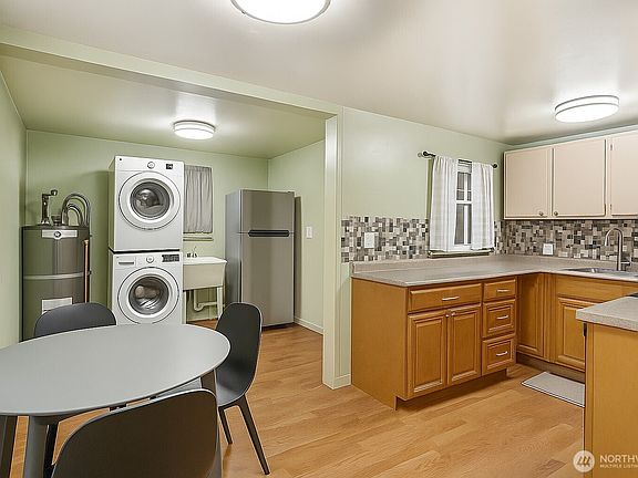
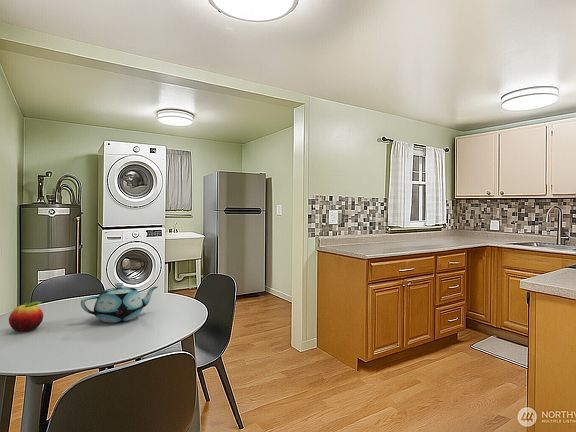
+ teapot (121, 300)
+ fruit (26, 316)
